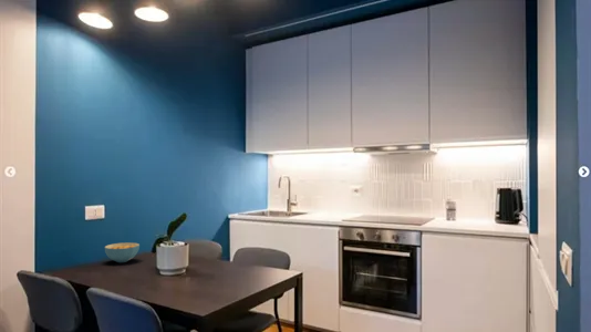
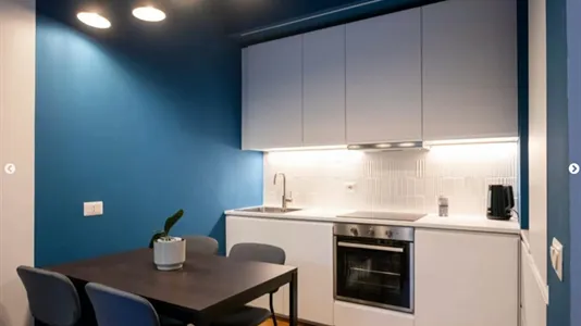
- cereal bowl (122, 253)
